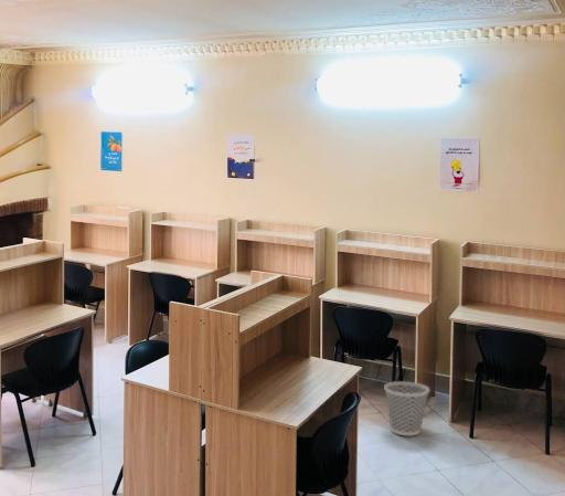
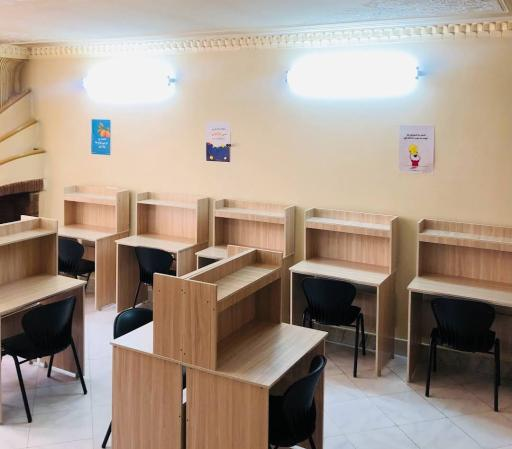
- wastebasket (406, 409)
